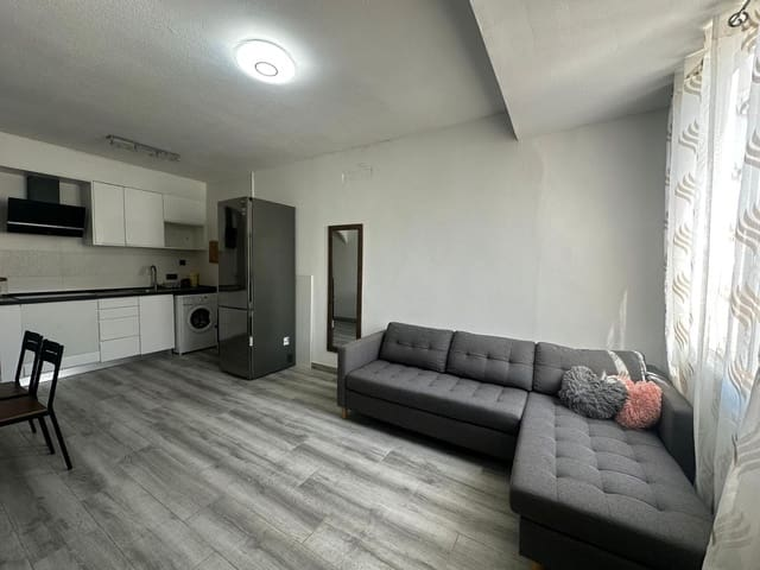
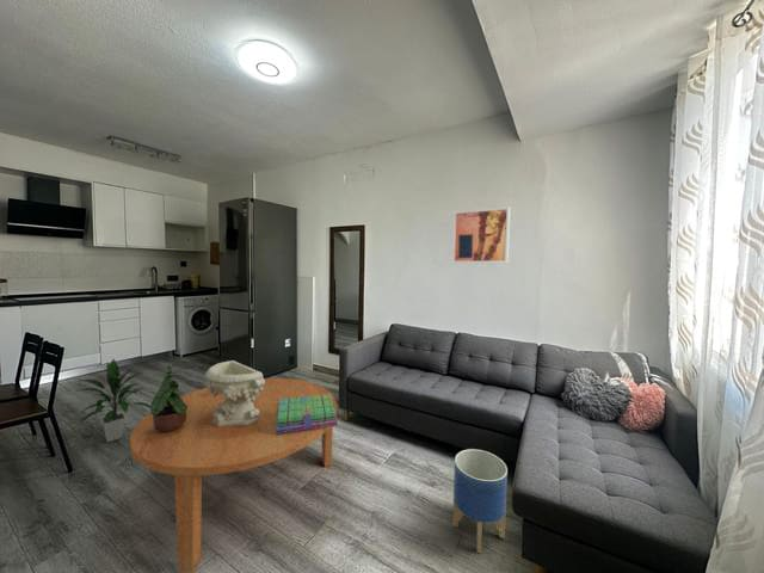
+ potted plant (167, 396)
+ indoor plant (117, 400)
+ wall art (480, 236)
+ planter (479, 497)
+ coffee table (246, 448)
+ stack of books (306, 412)
+ decorative bowl (232, 392)
